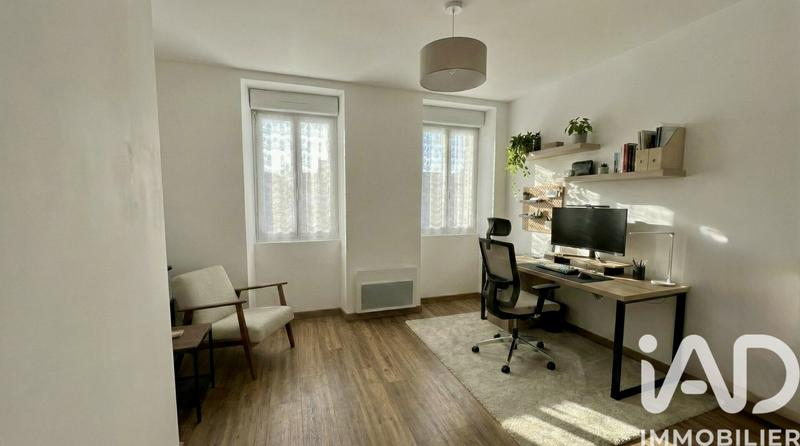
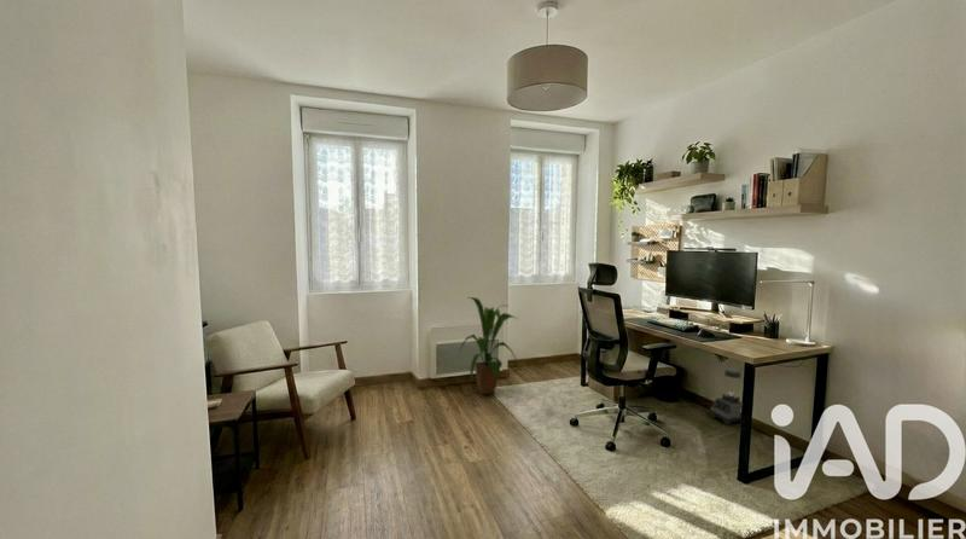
+ blender (728, 394)
+ house plant (493, 342)
